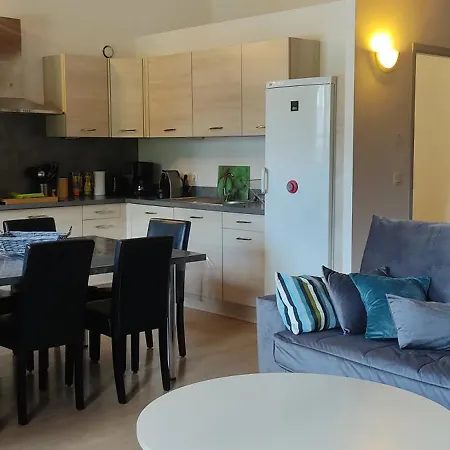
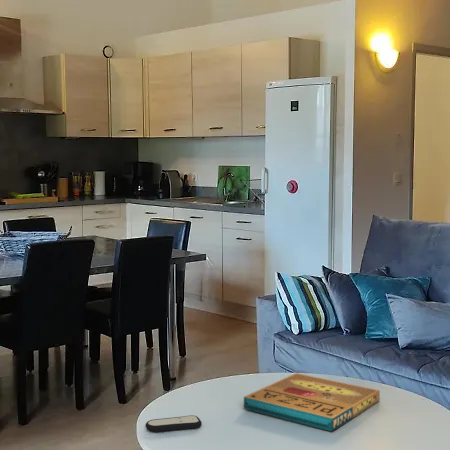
+ pizza box (312, 399)
+ remote control (173, 423)
